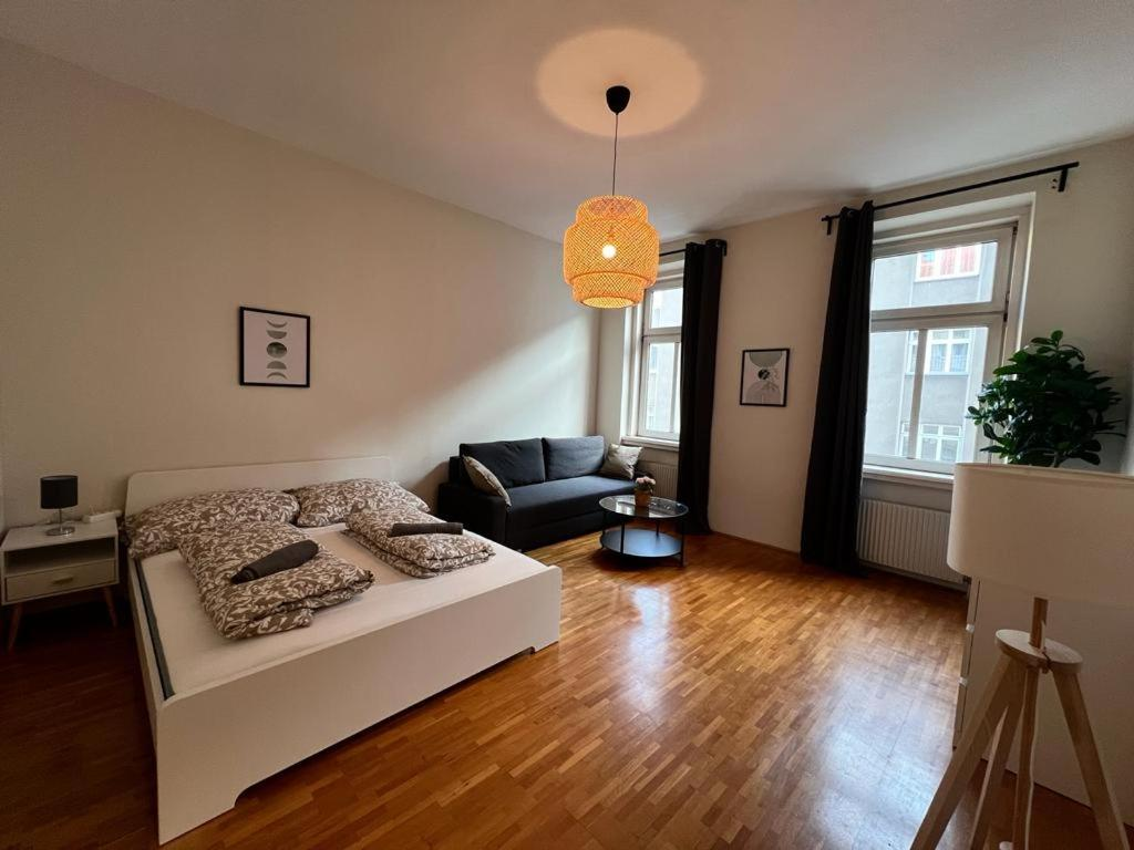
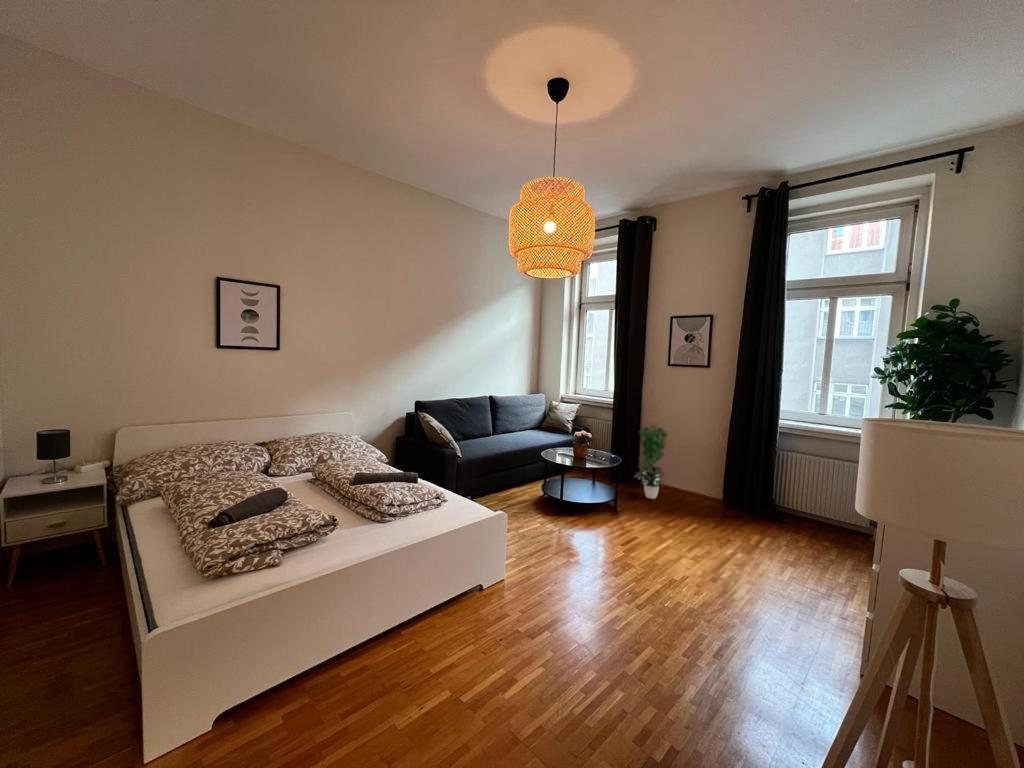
+ potted plant (651, 457)
